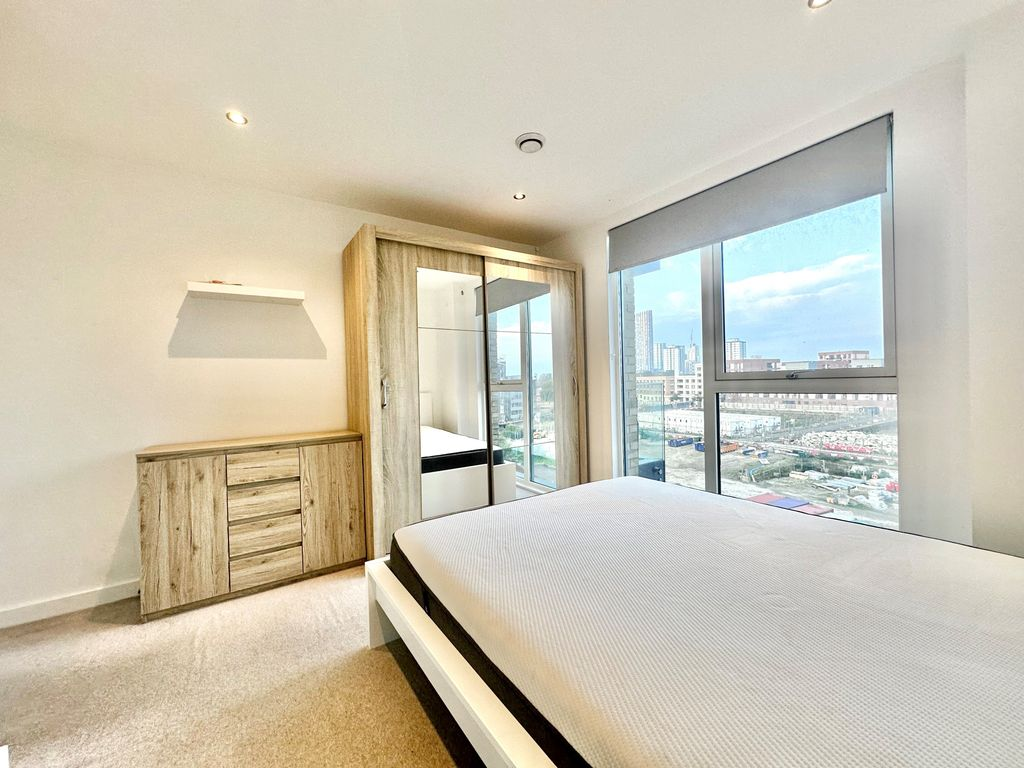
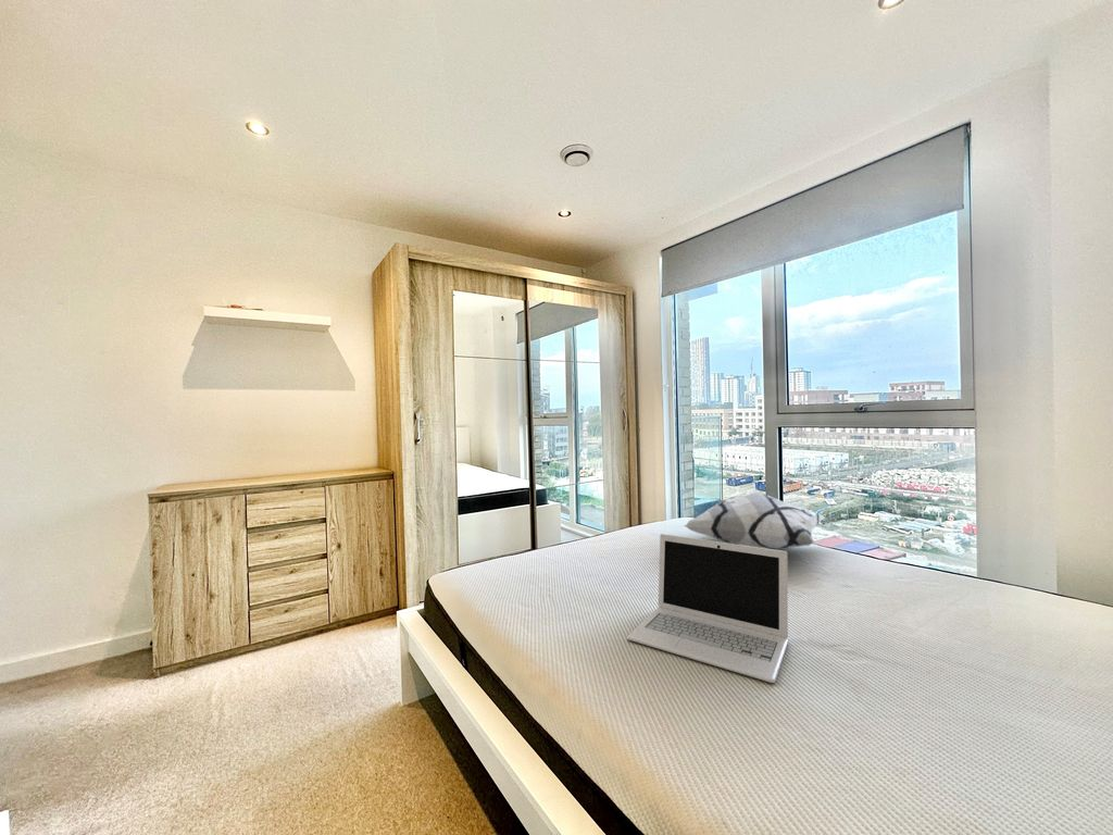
+ laptop (706, 596)
+ decorative pillow (755, 521)
